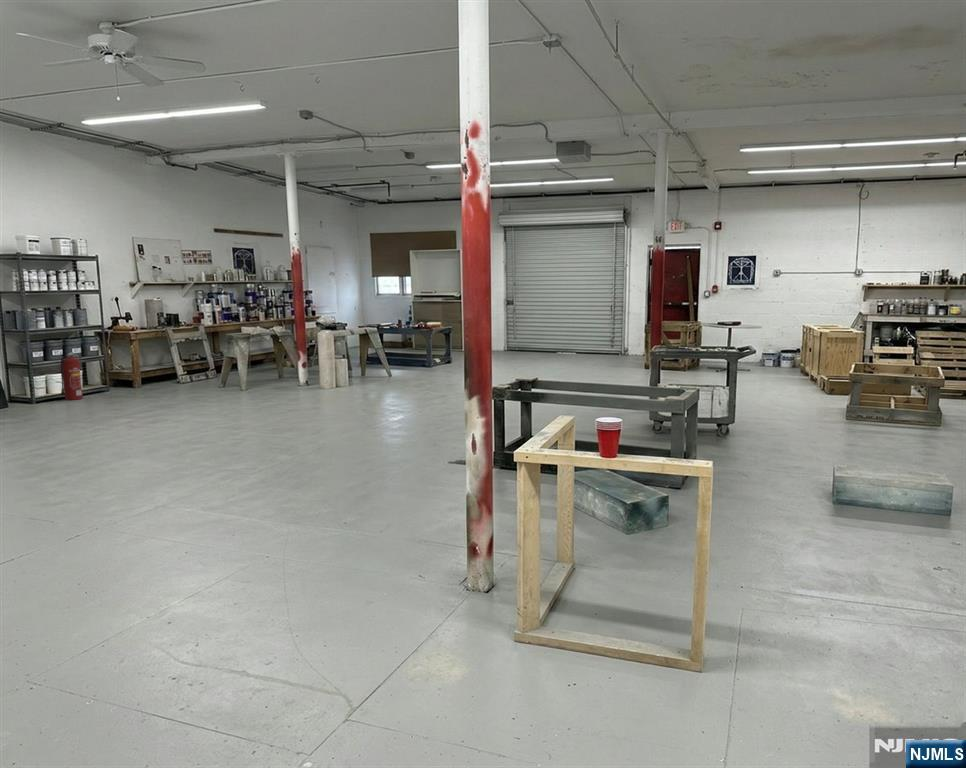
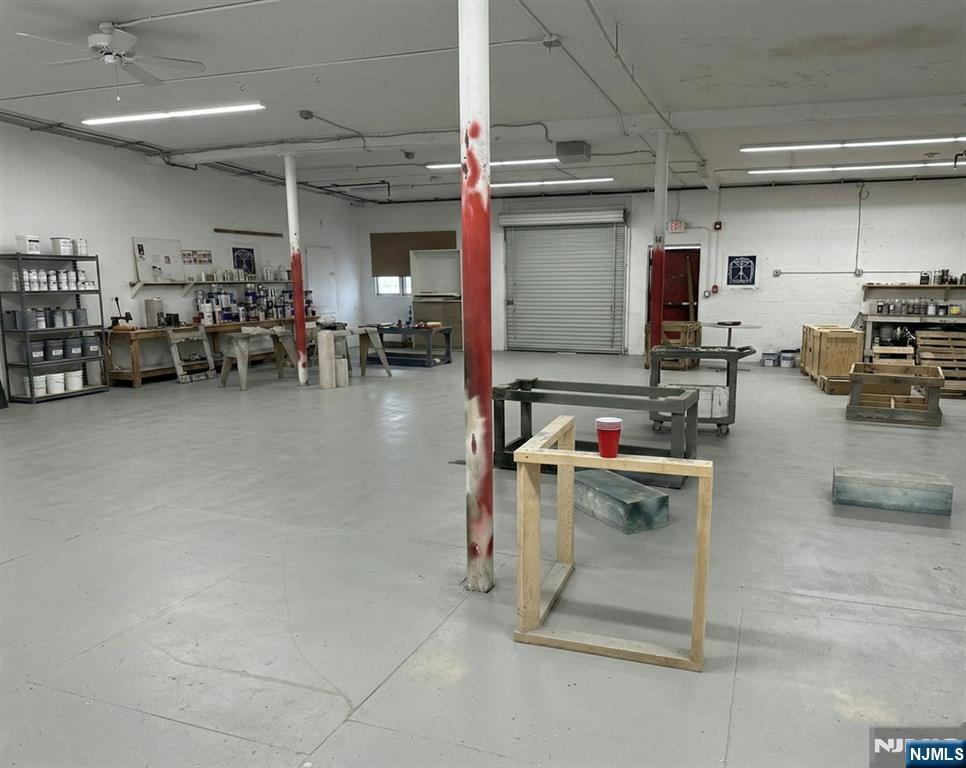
- fire extinguisher (69, 375)
